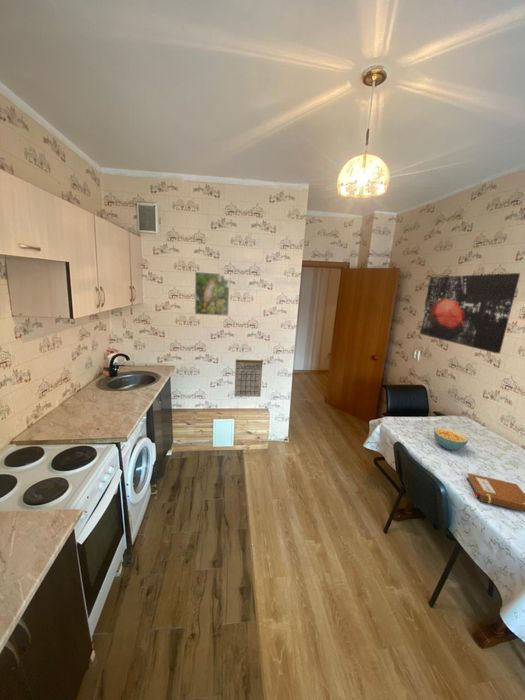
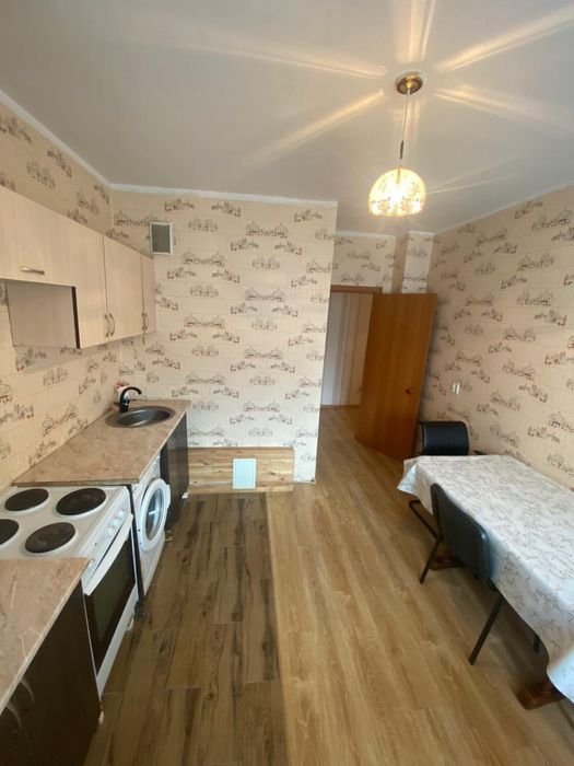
- calendar (248, 374)
- notebook (497, 492)
- cereal bowl (449, 440)
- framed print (212, 294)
- wall art (459, 309)
